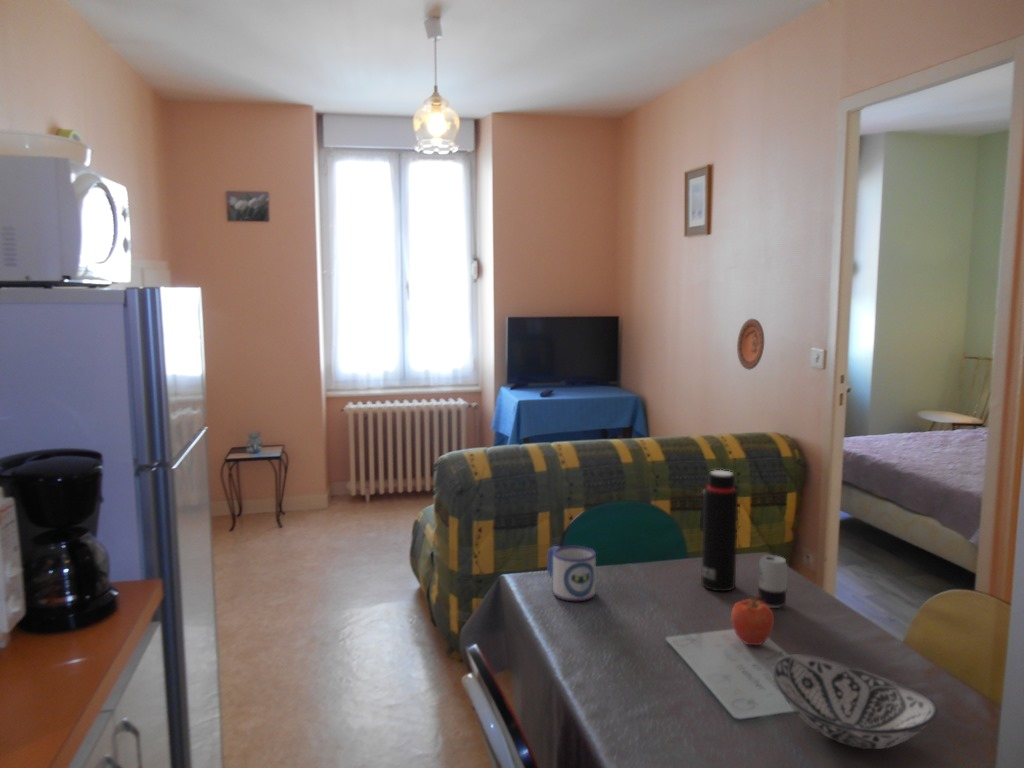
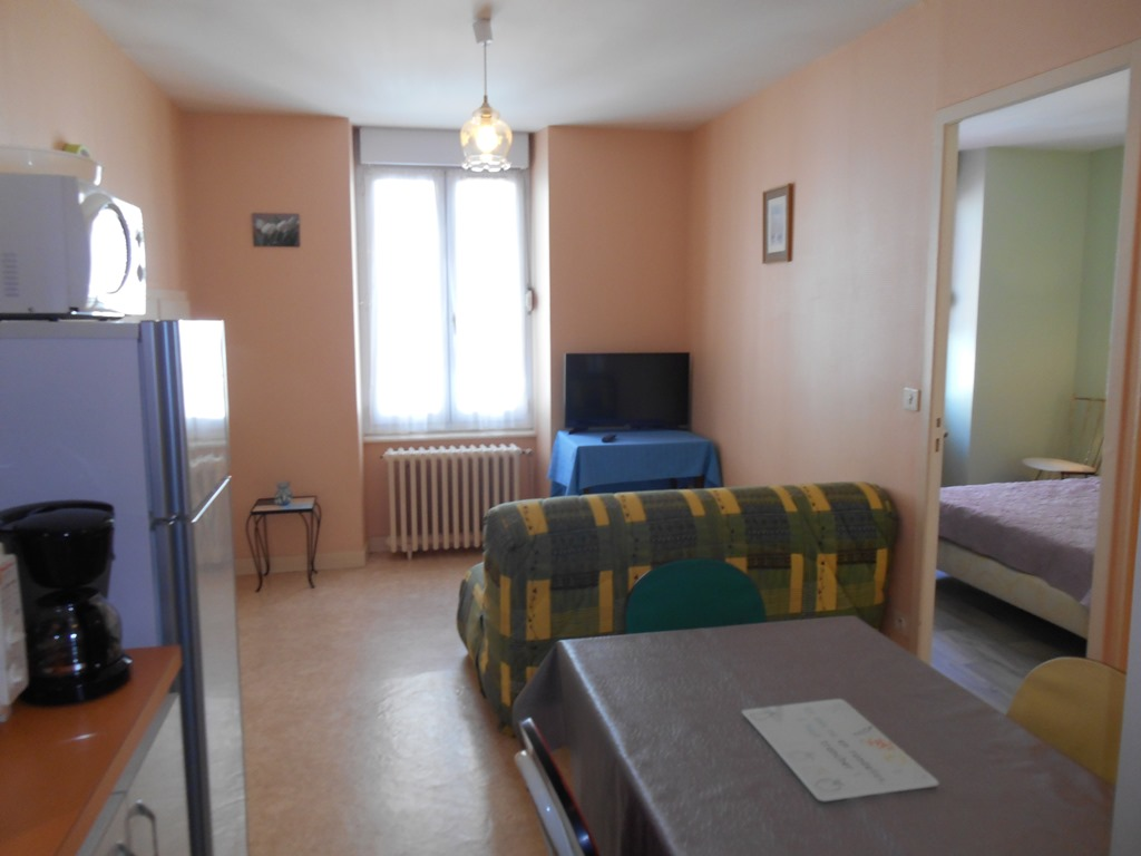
- decorative bowl (848, 709)
- apple (752, 619)
- water bottle (717, 528)
- beverage can (772, 578)
- mug (568, 569)
- decorative plate (751, 344)
